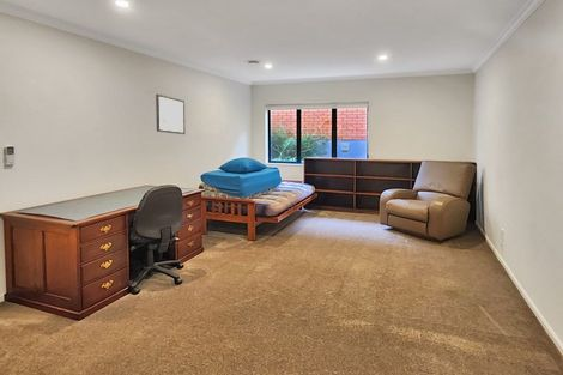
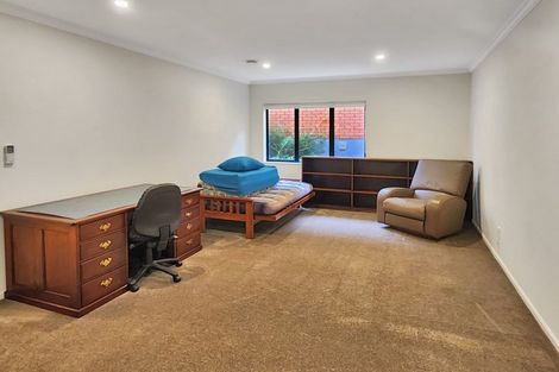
- wall art (170, 115)
